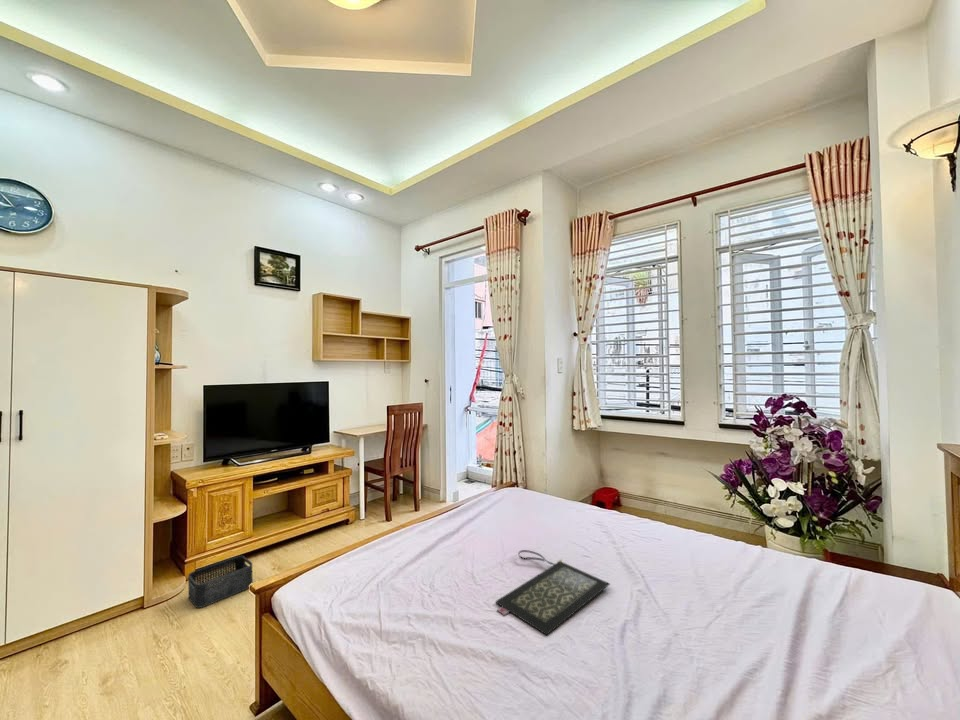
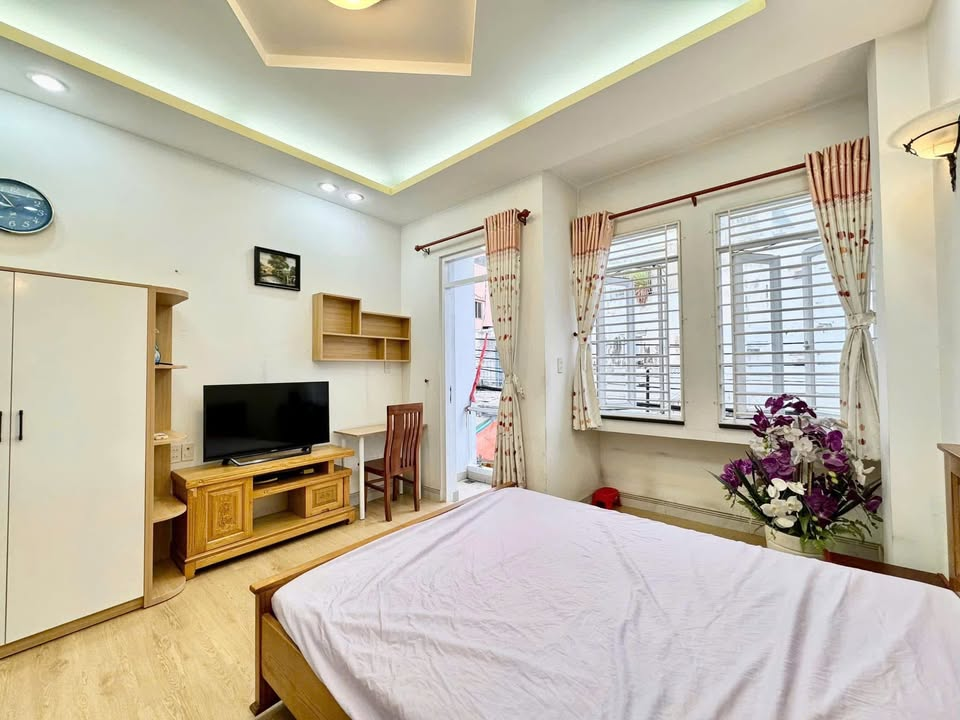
- storage bin (221, 580)
- clutch bag (555, 588)
